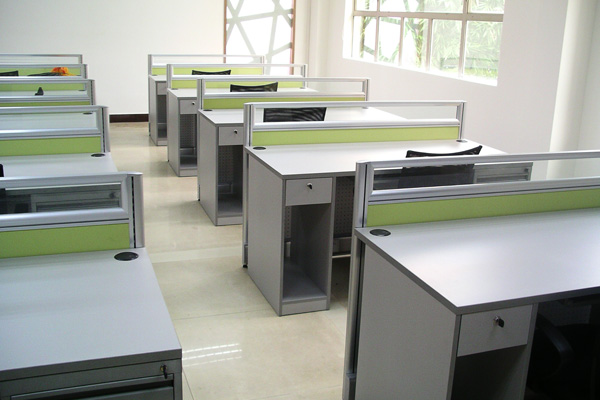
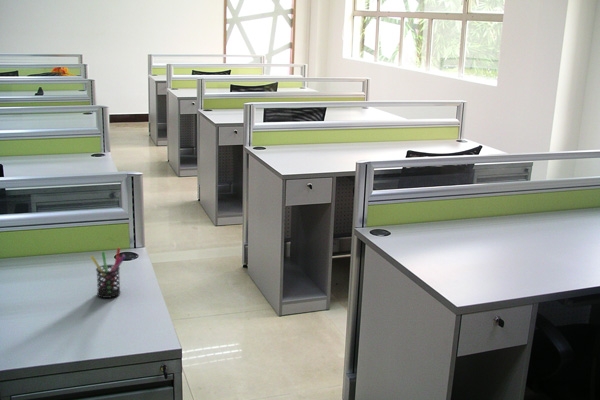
+ pen holder (108, 271)
